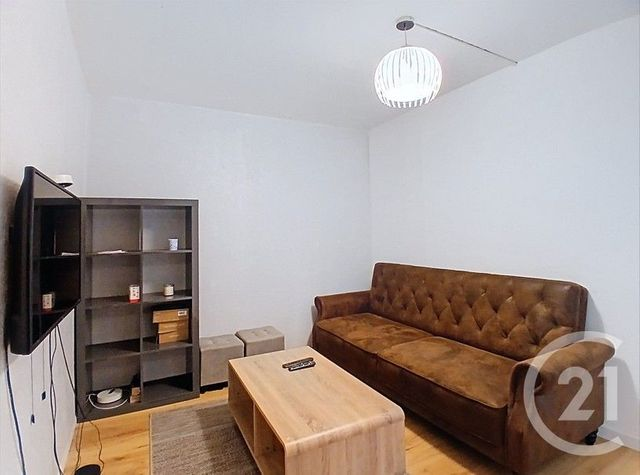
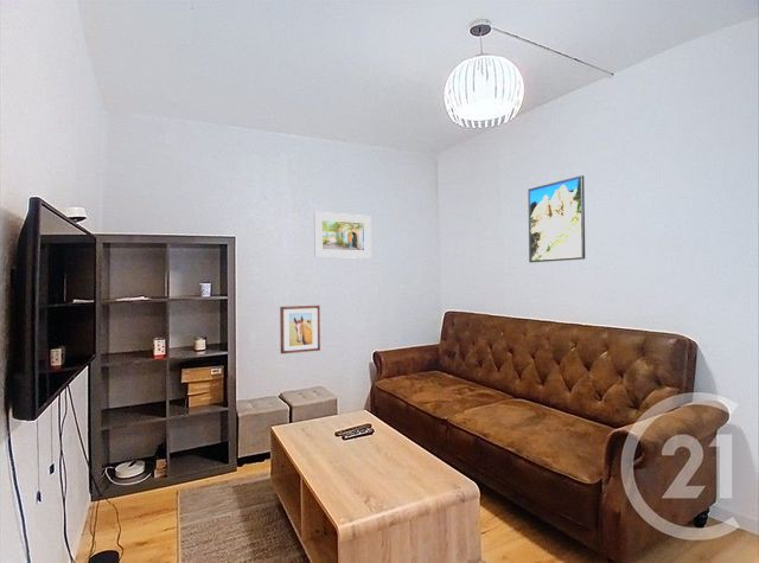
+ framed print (343, 235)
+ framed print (554, 222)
+ wall art (300, 328)
